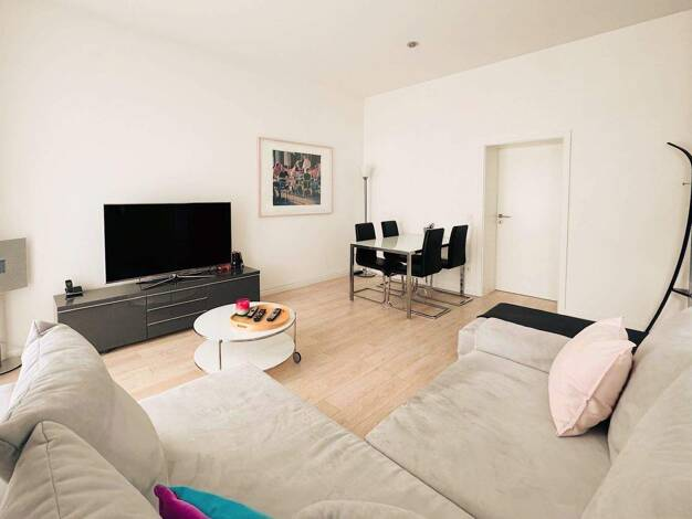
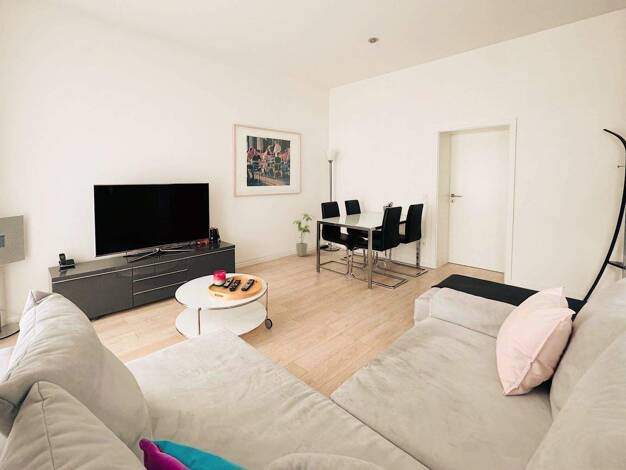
+ house plant (304, 234)
